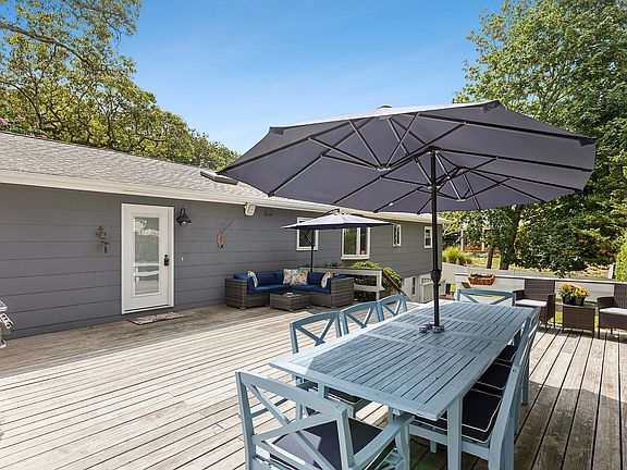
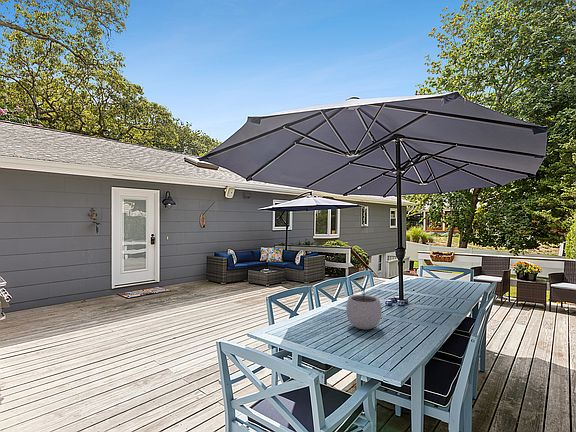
+ plant pot (363, 306)
